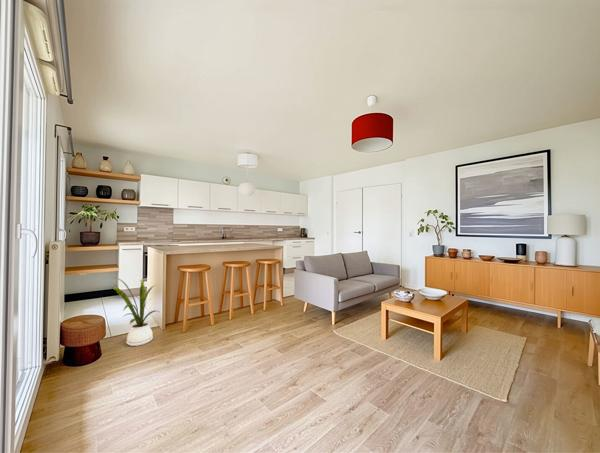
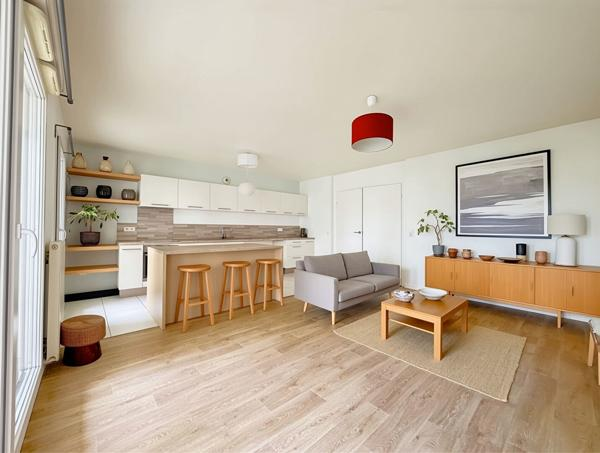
- house plant (137, 308)
